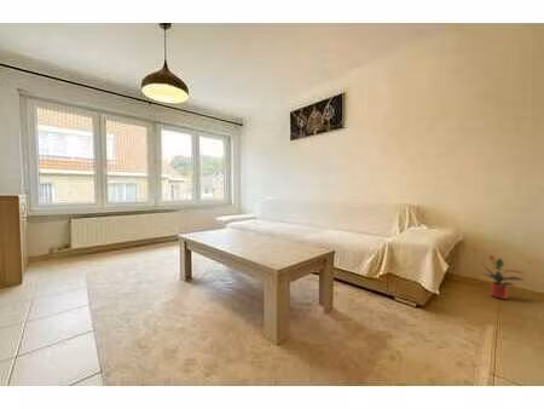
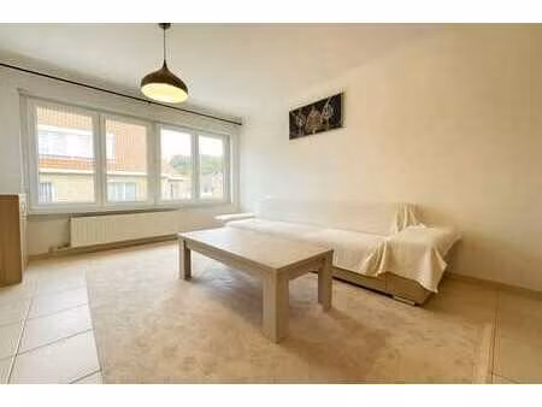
- potted plant (500, 277)
